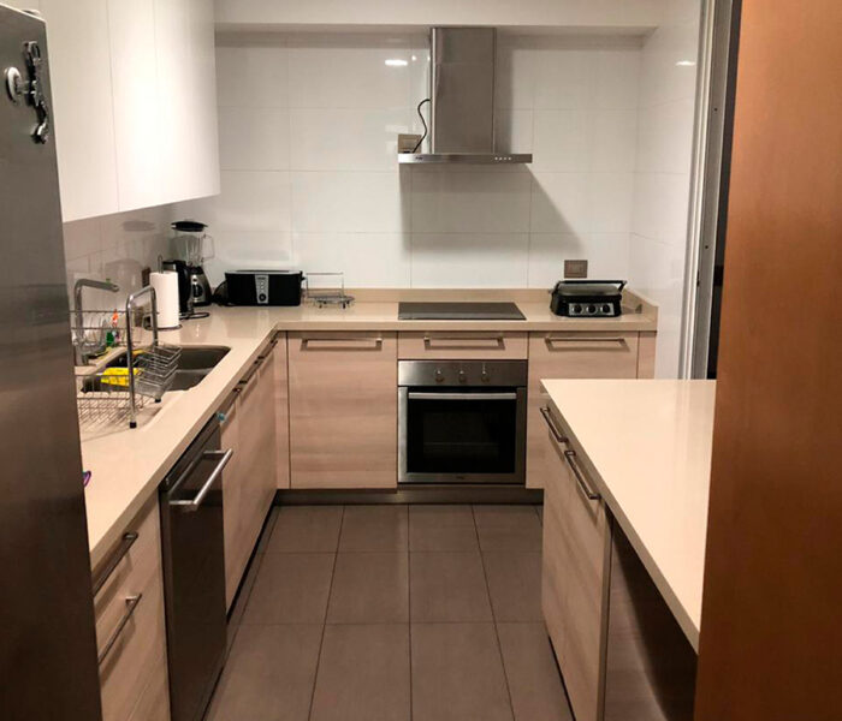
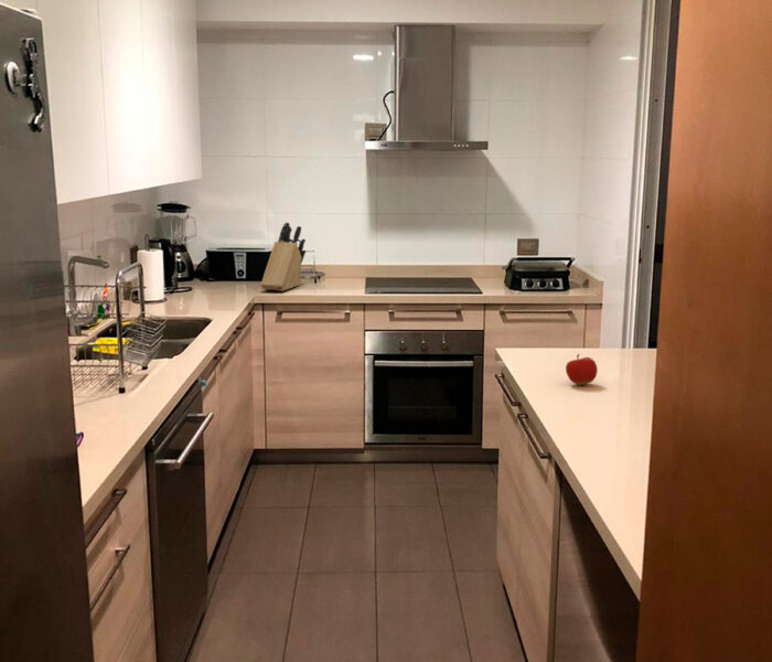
+ fruit (581, 370)
+ knife block (285, 255)
